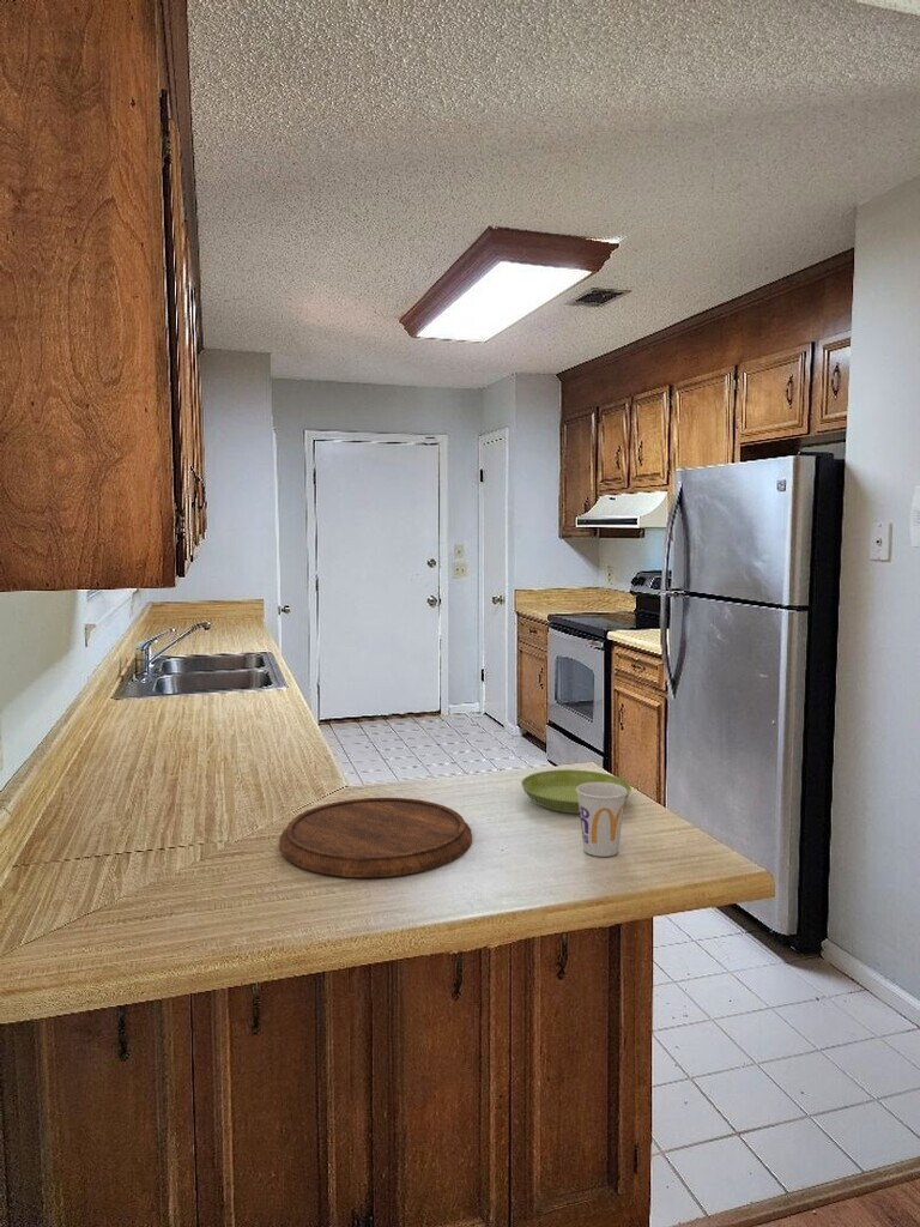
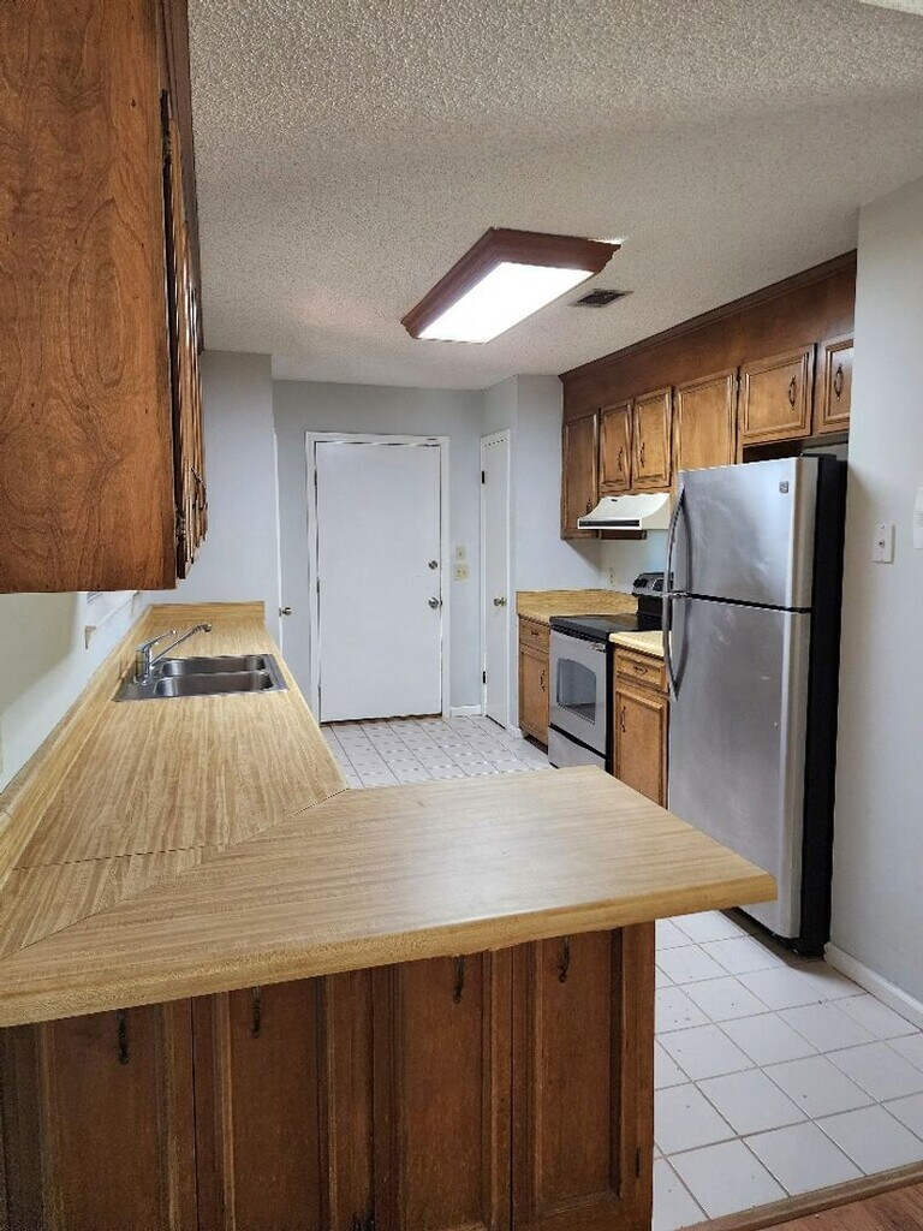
- cutting board (376, 832)
- cup (600, 820)
- saucer (575, 792)
